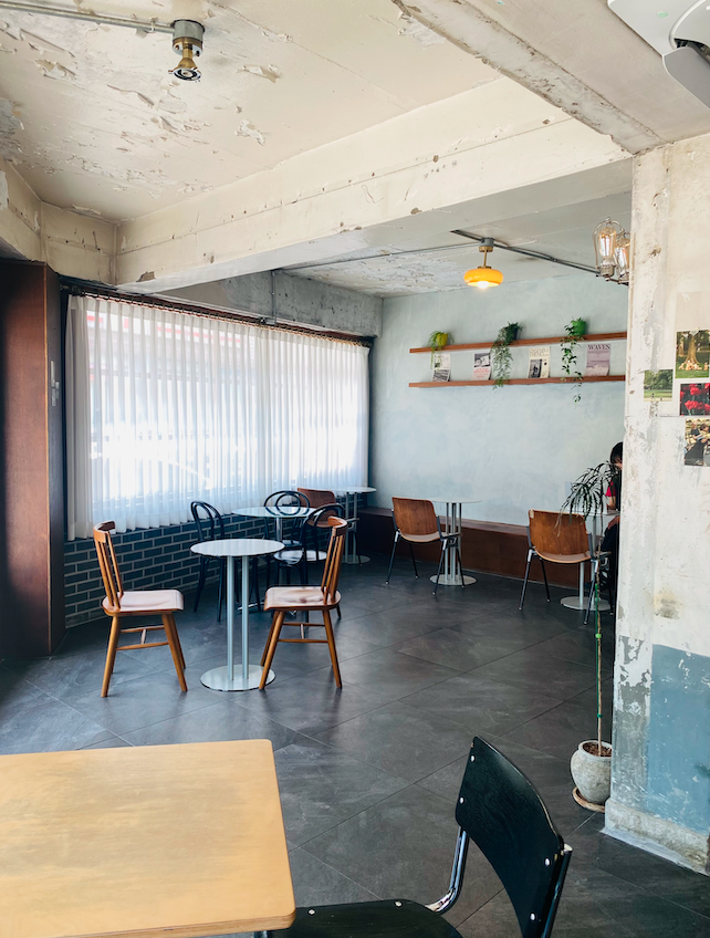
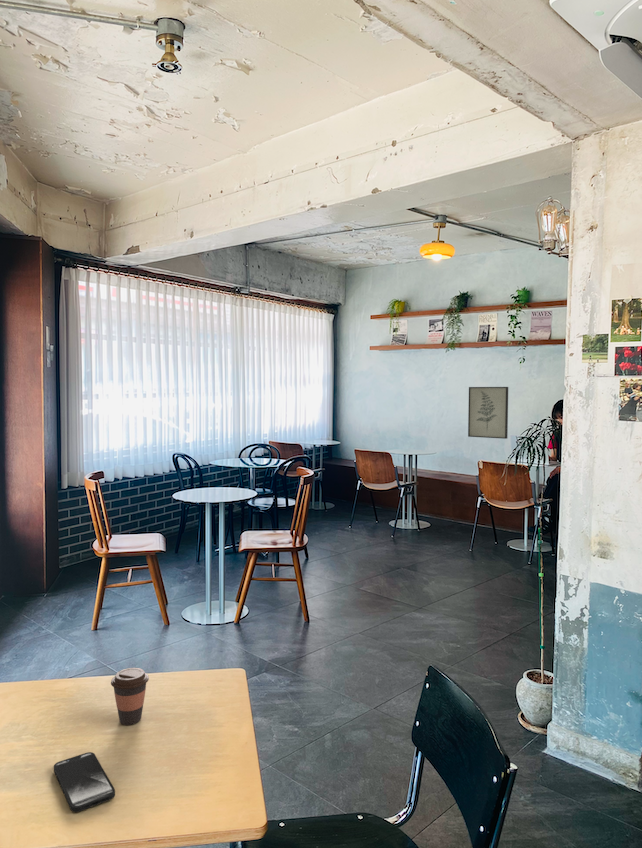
+ wall art (487, 412)
+ smartphone (83, 780)
+ coffee cup (130, 696)
